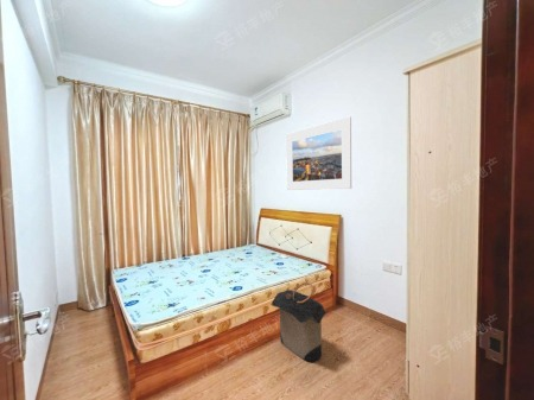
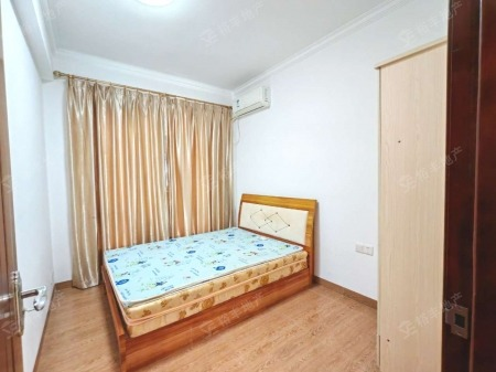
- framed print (314, 158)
- laundry hamper (297, 315)
